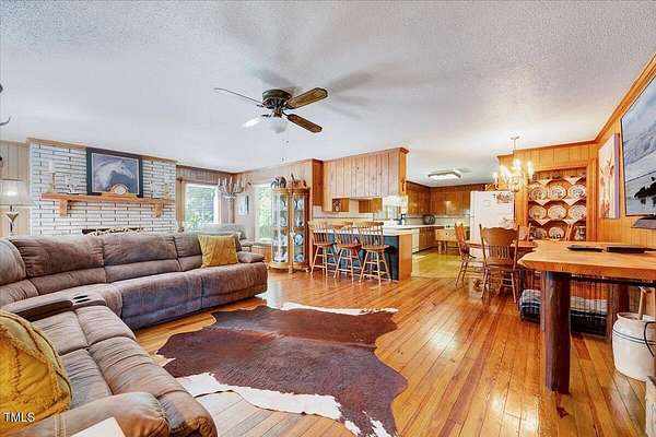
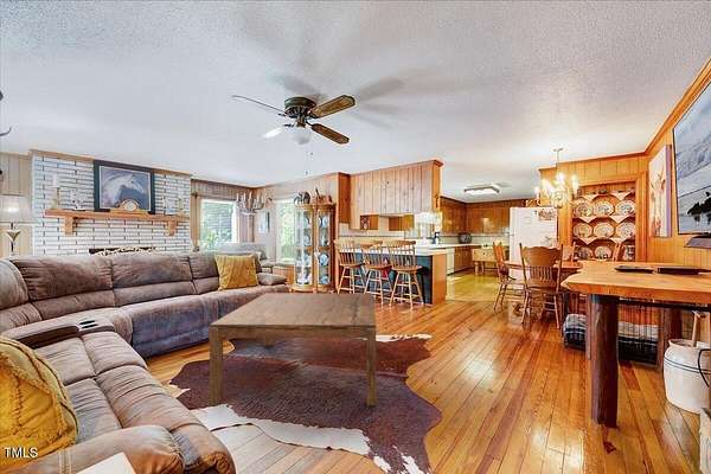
+ coffee table (308, 337)
